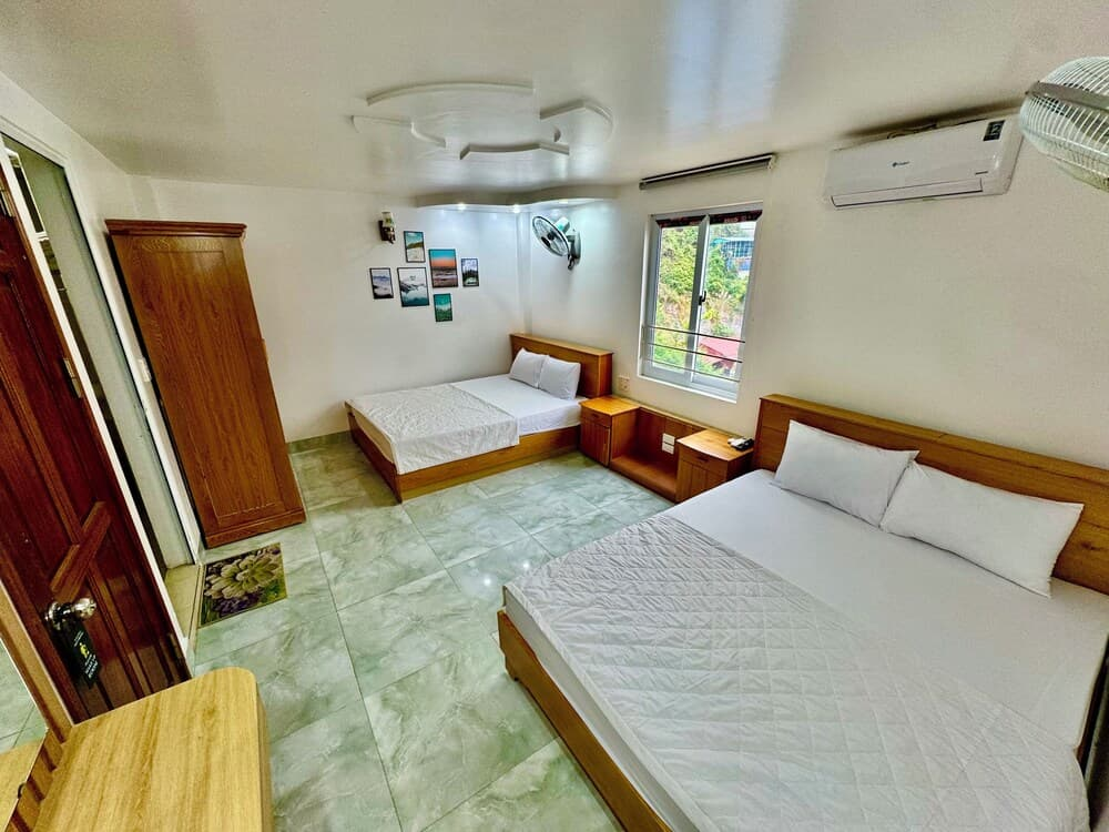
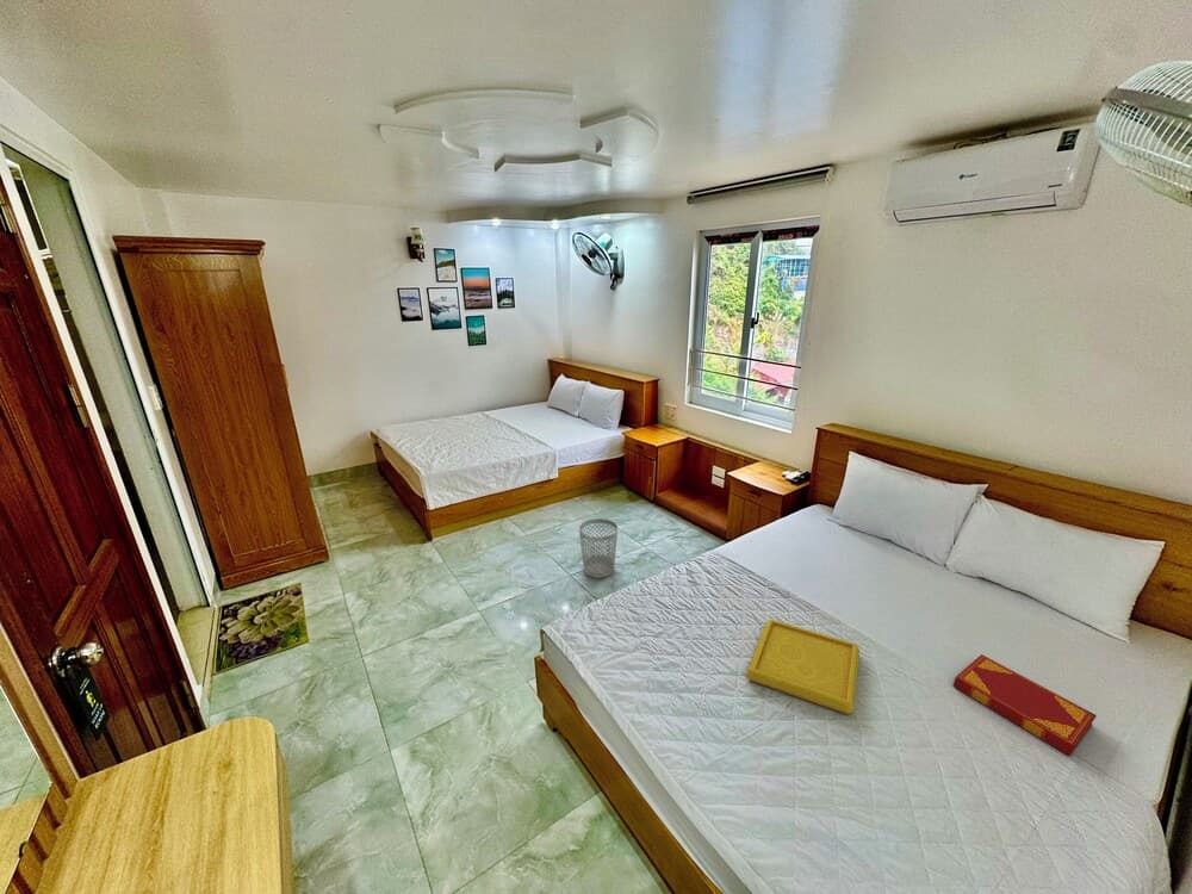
+ hardback book (1020, 700)
+ serving tray (803, 660)
+ wastebasket (598, 547)
